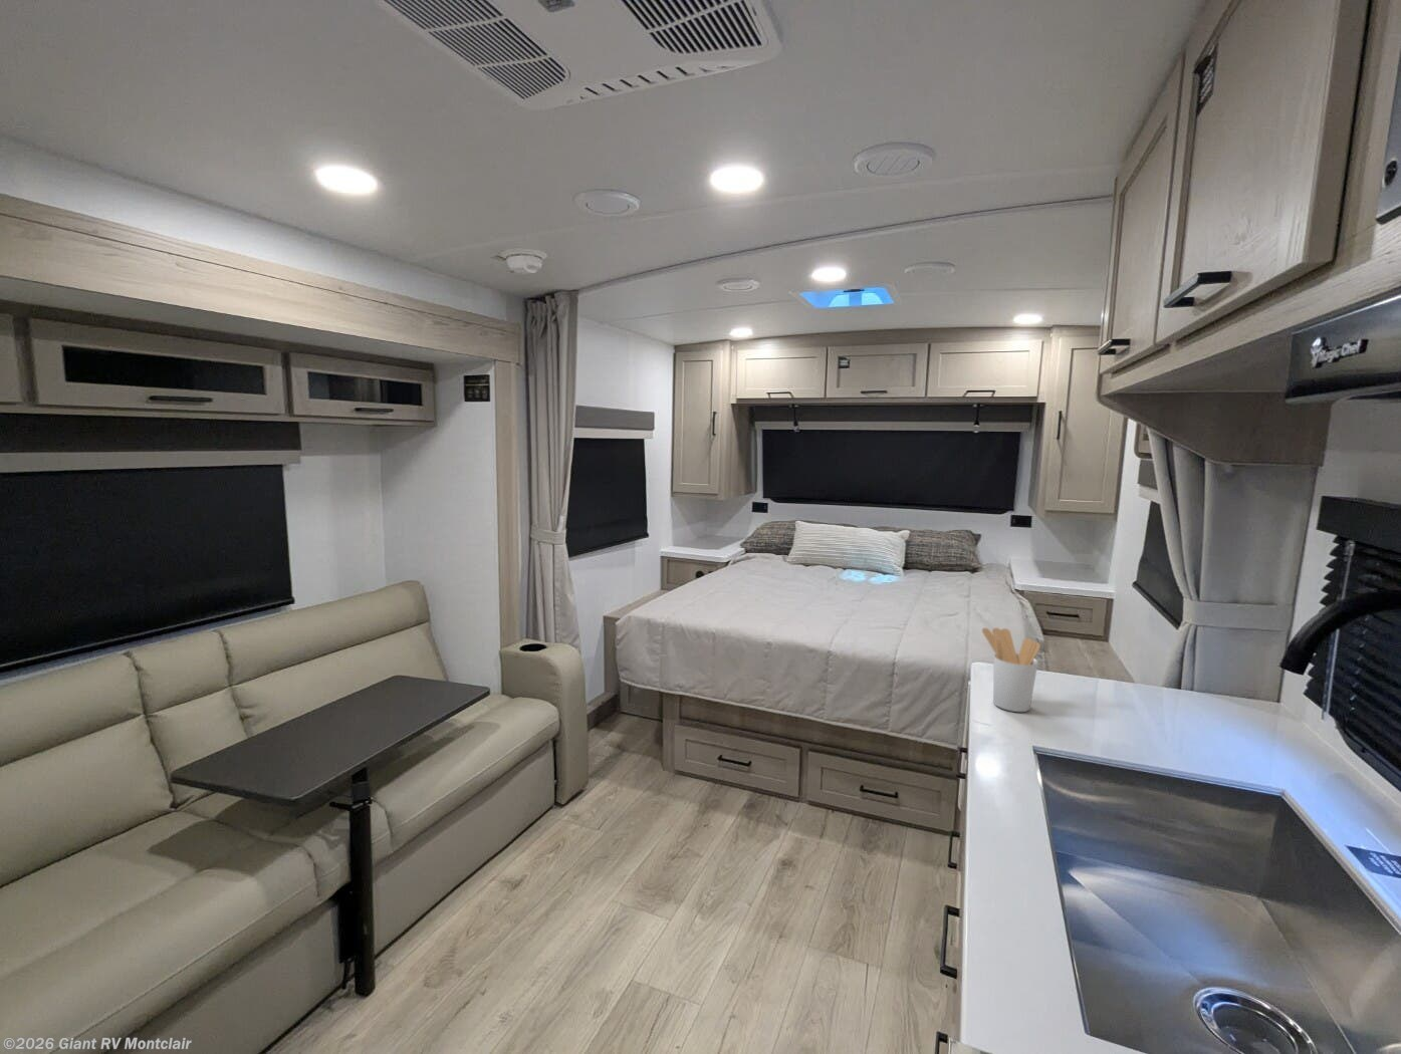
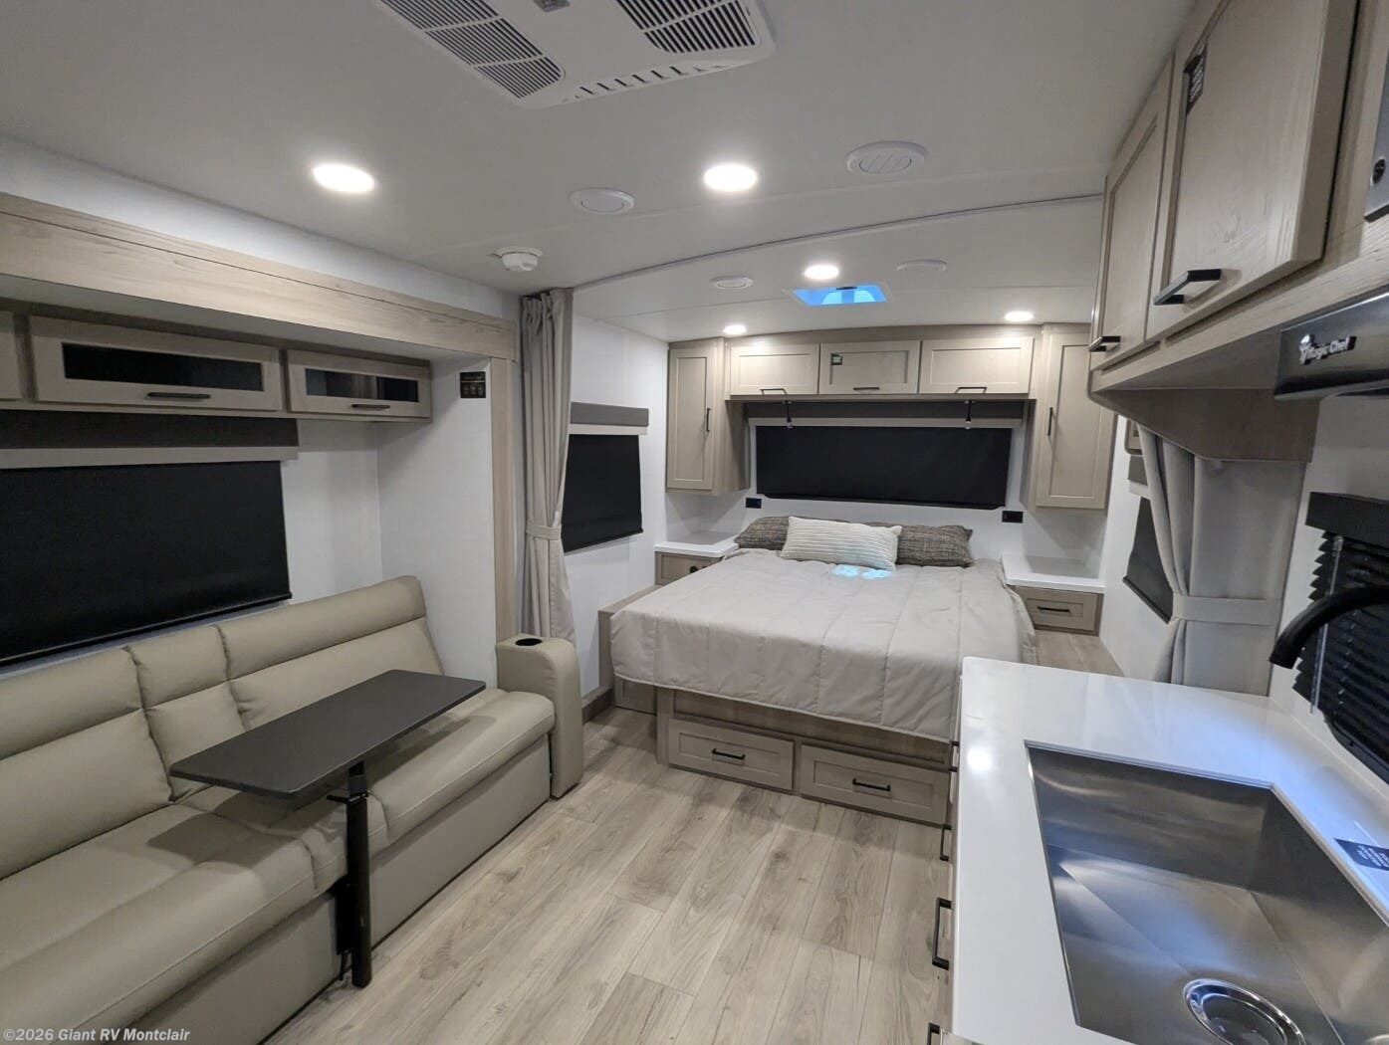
- utensil holder (1008, 666)
